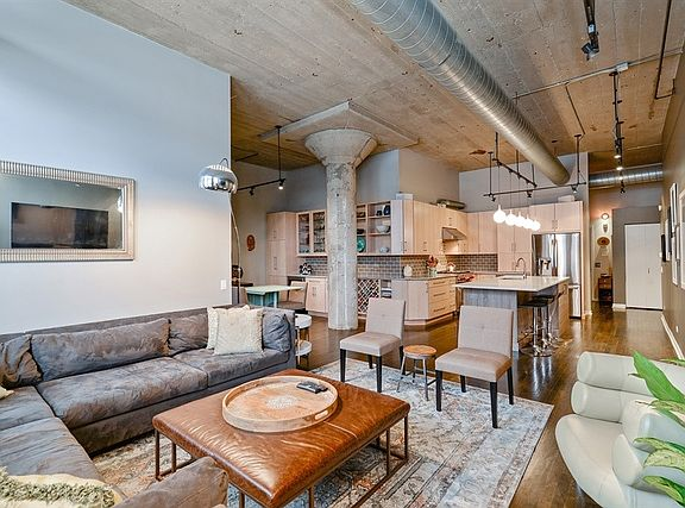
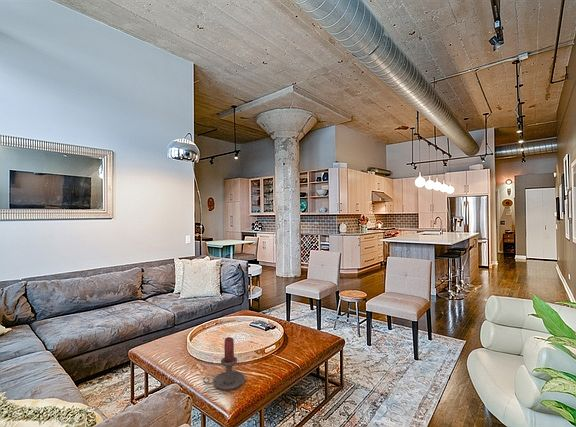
+ candle holder (224, 361)
